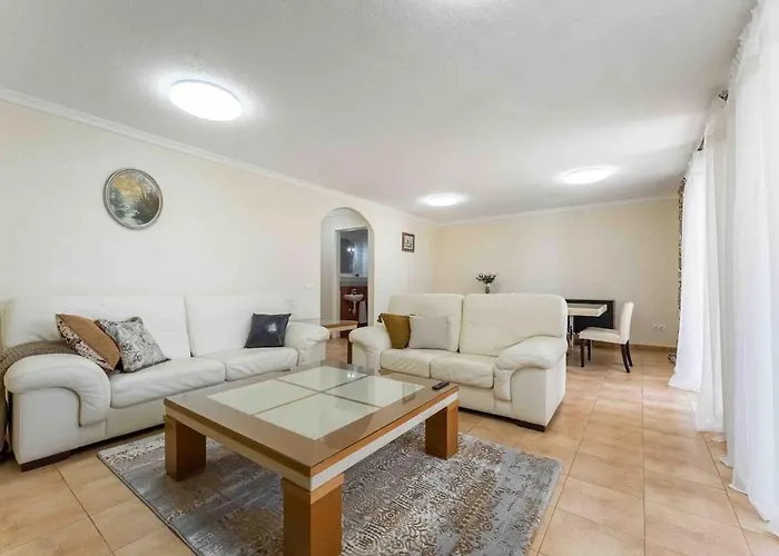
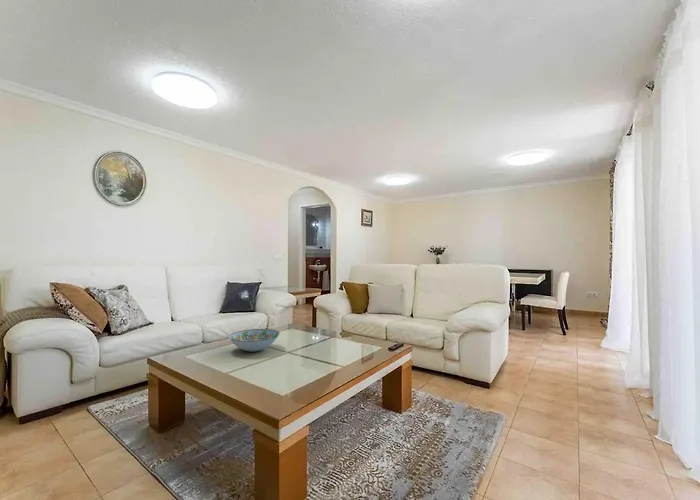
+ decorative bowl (254, 342)
